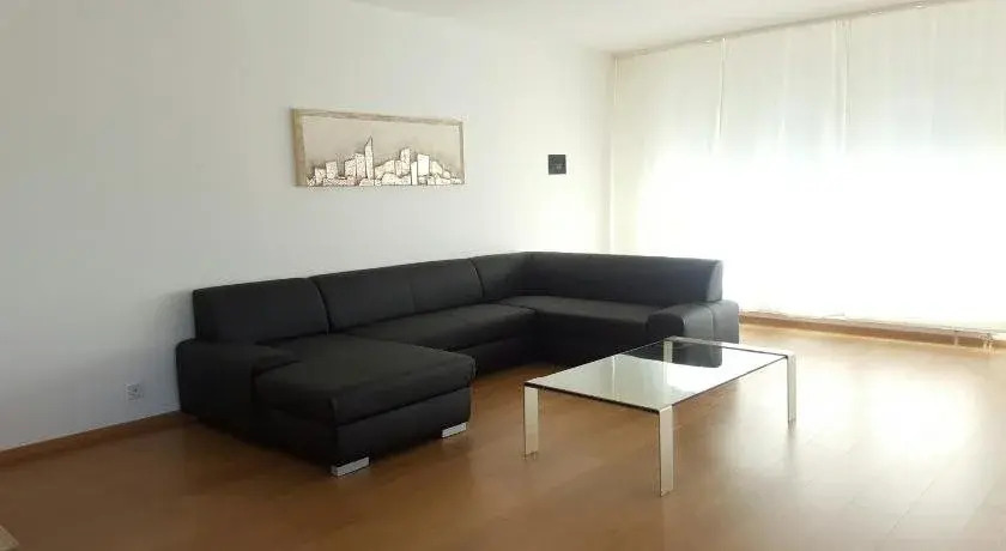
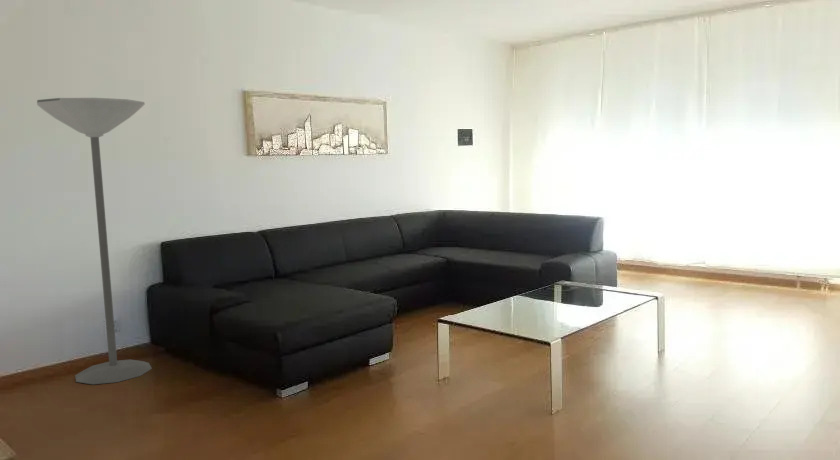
+ floor lamp (103, 240)
